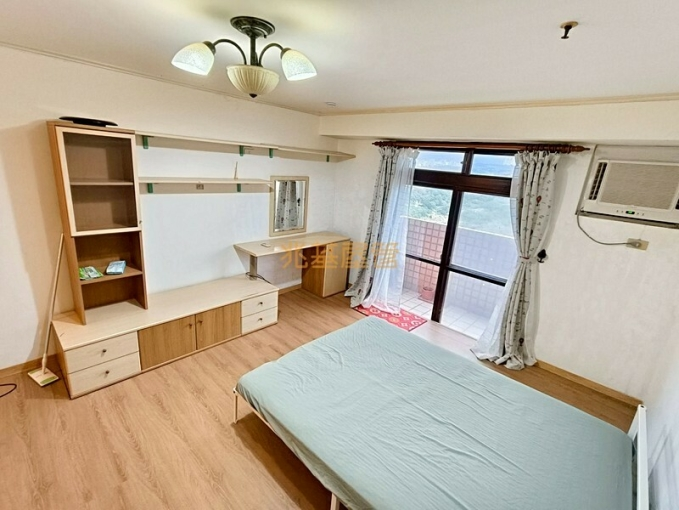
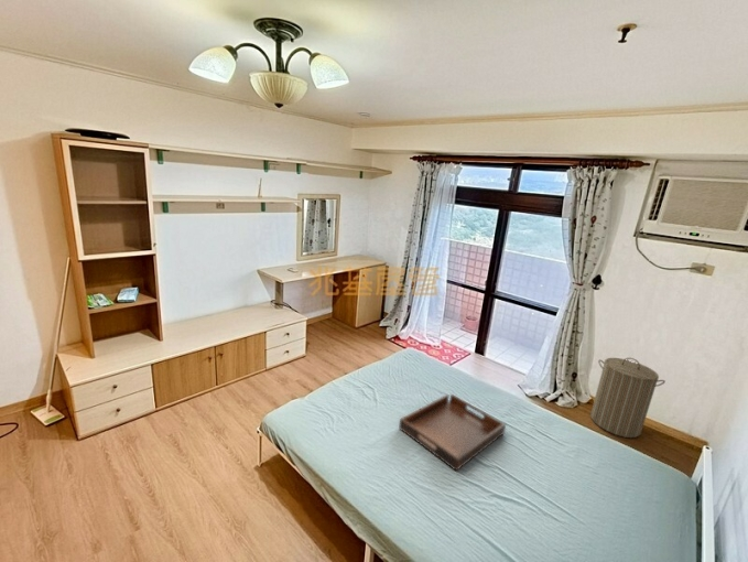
+ serving tray (453, 425)
+ laundry hamper (624, 391)
